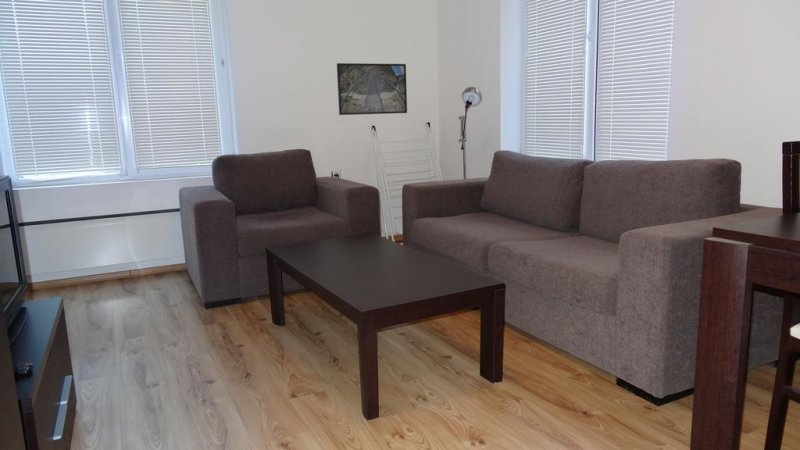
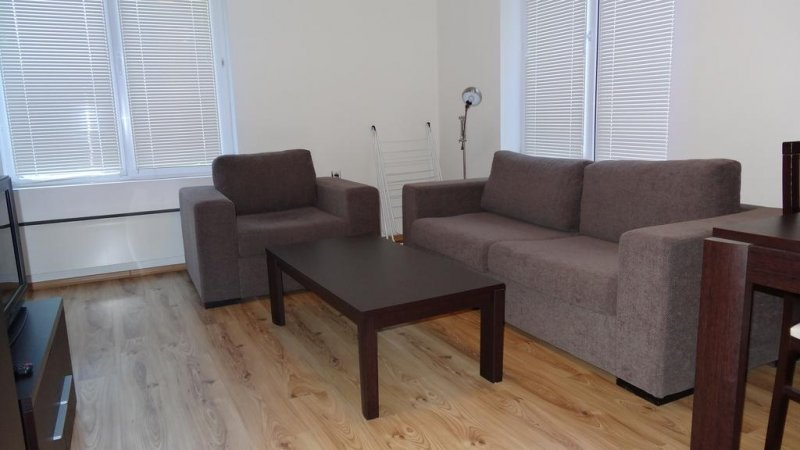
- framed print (373, 89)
